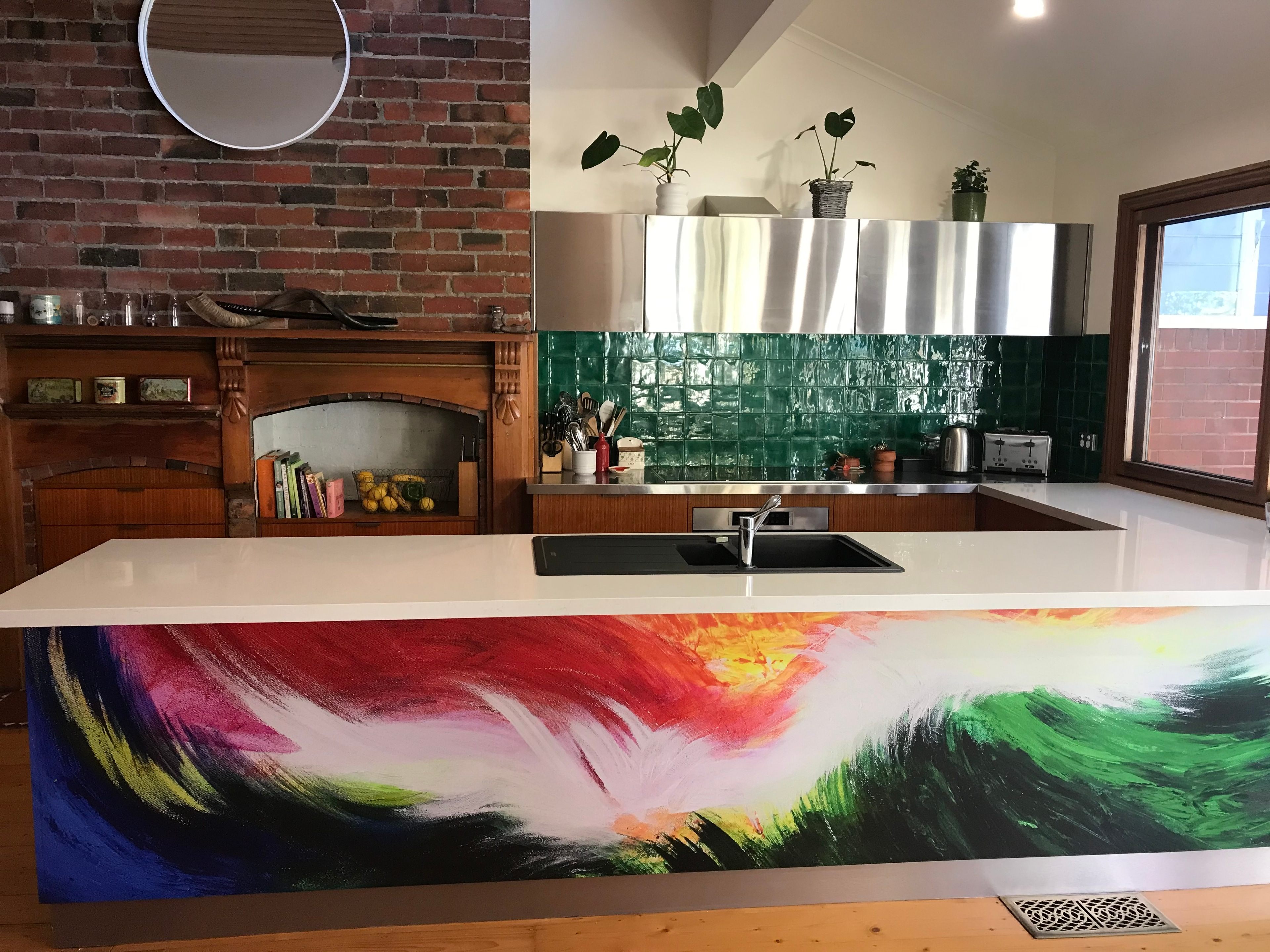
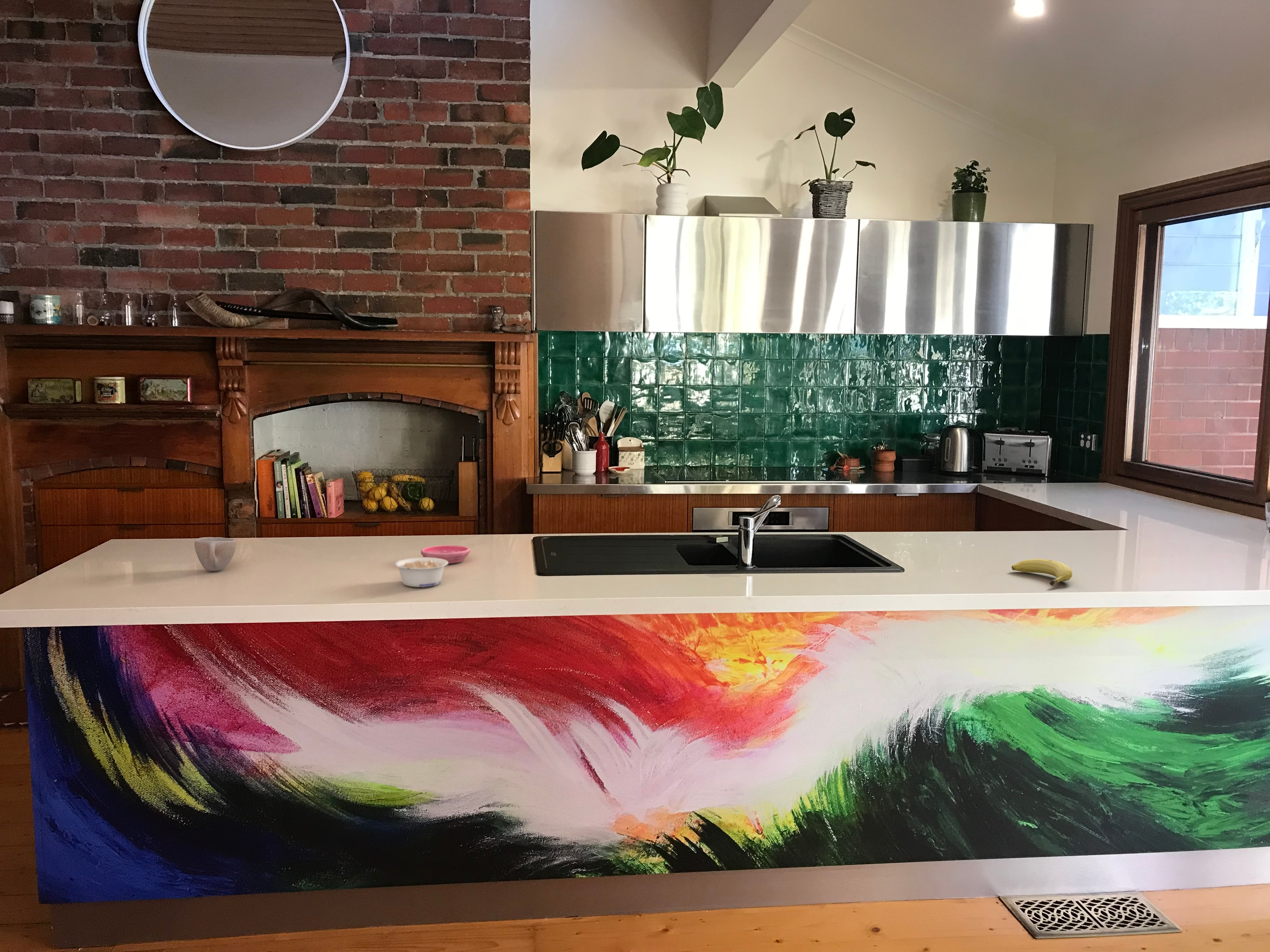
+ fruit (1046, 570)
+ saucer (445, 555)
+ cup (216, 555)
+ legume (422, 571)
